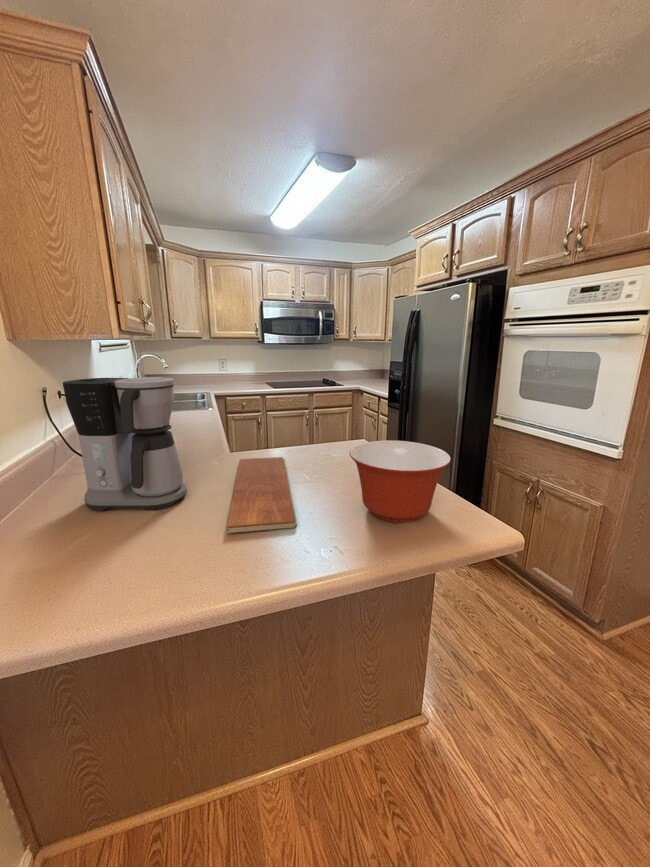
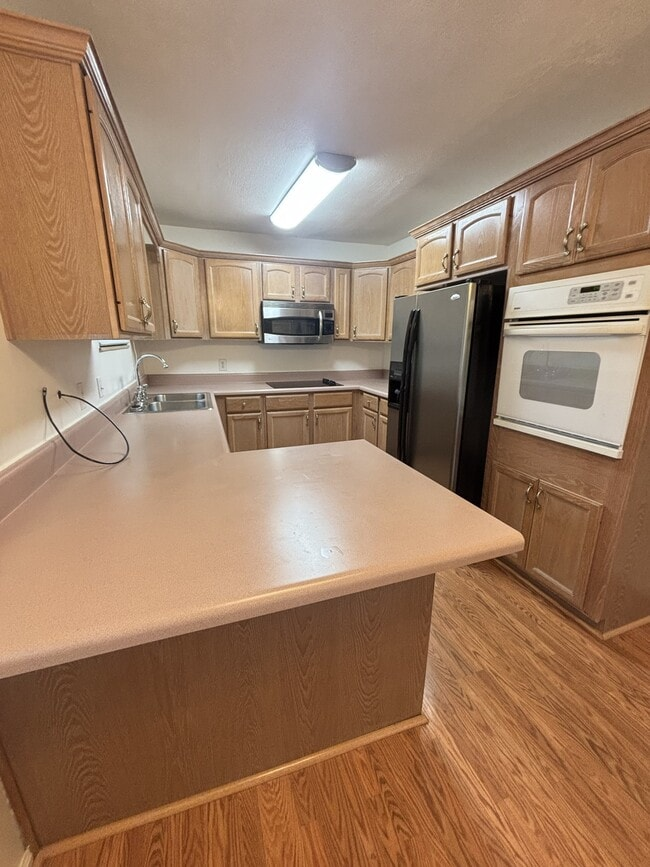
- mixing bowl (397, 482)
- coffee maker (125, 443)
- chopping board (262, 486)
